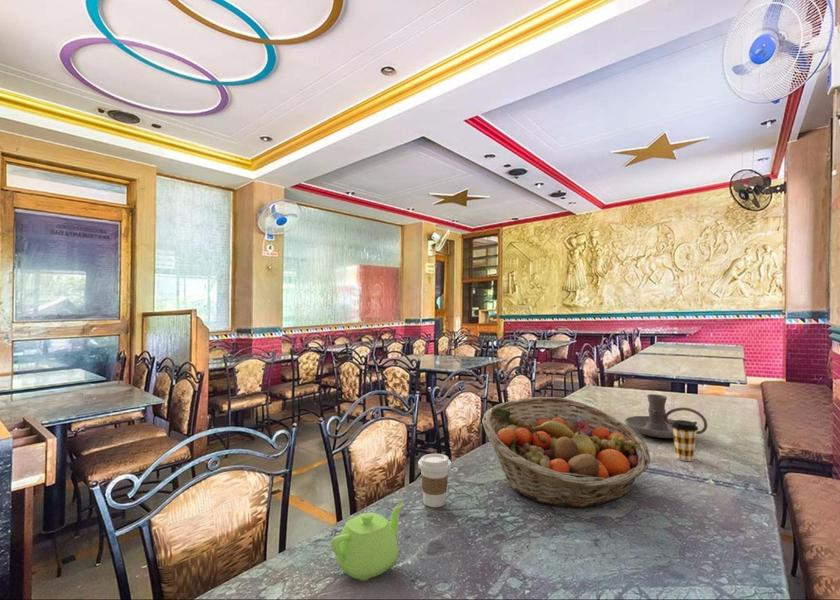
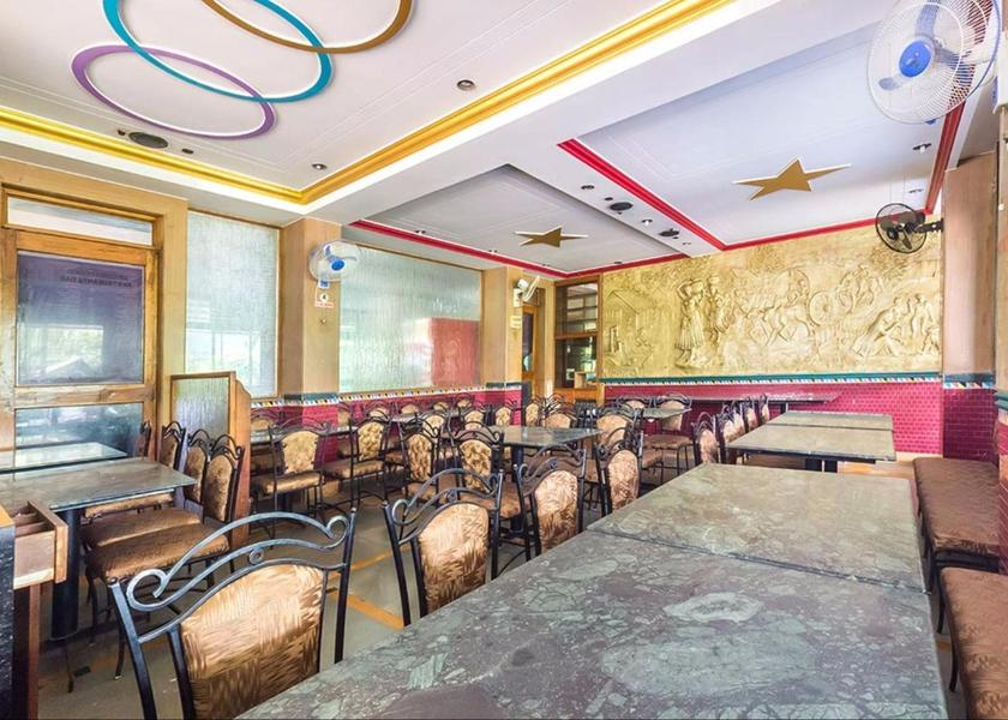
- teapot (369, 539)
- coffee cup (434, 479)
- candle holder (664, 415)
- coffee cup (684, 440)
- fruit basket (563, 446)
